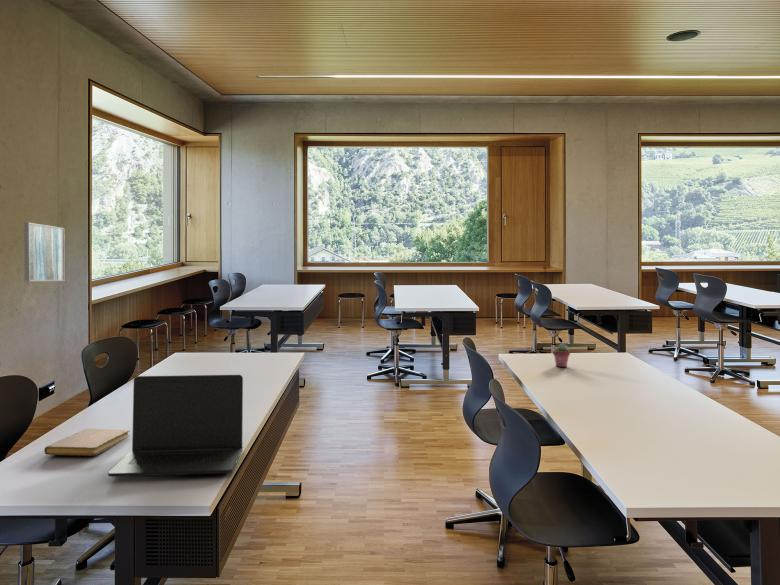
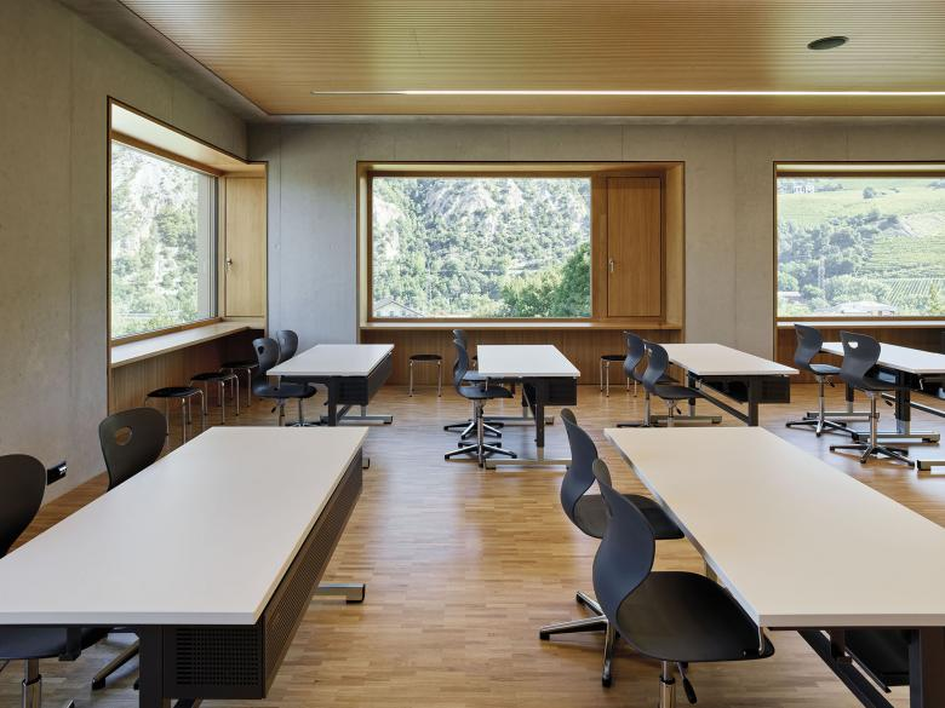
- laptop (180, 422)
- potted succulent (561, 354)
- notebook (89, 441)
- wall art (45, 253)
